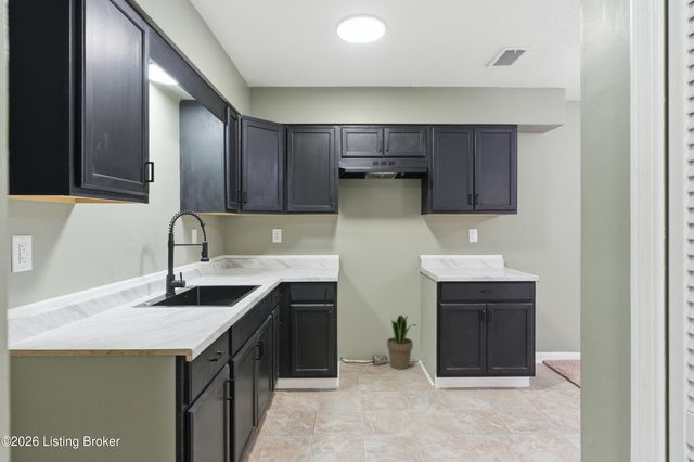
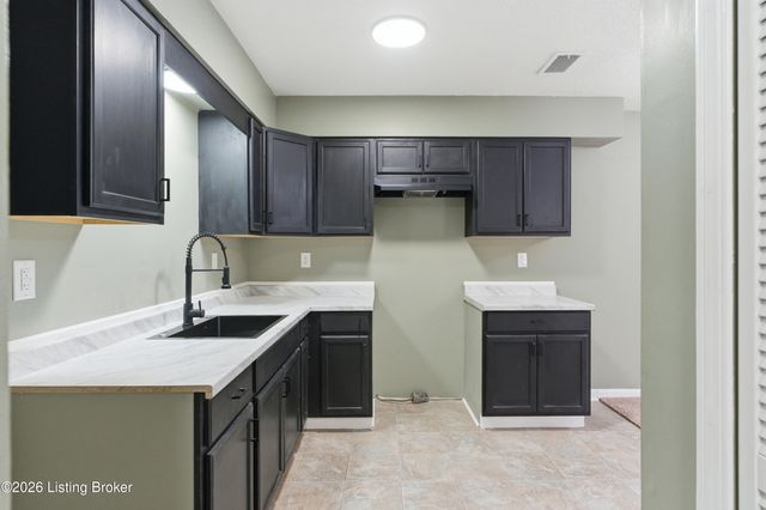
- potted plant (401, 339)
